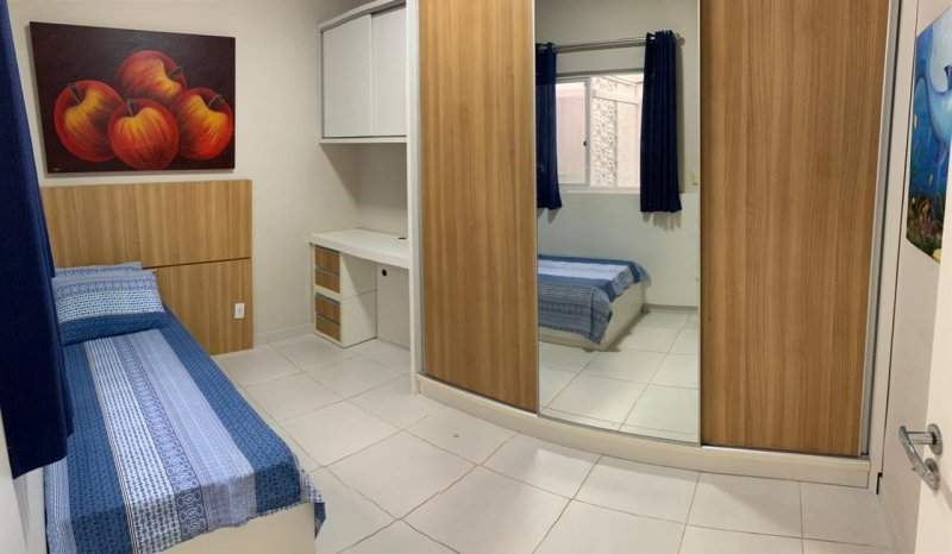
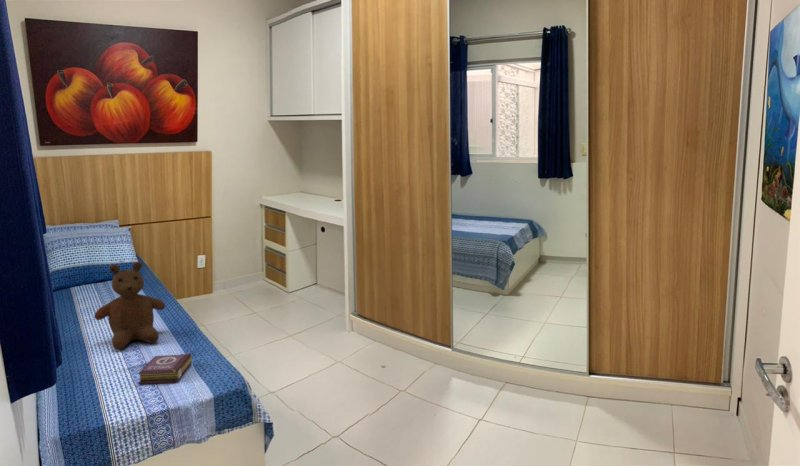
+ teddy bear (130, 303)
+ book (166, 367)
